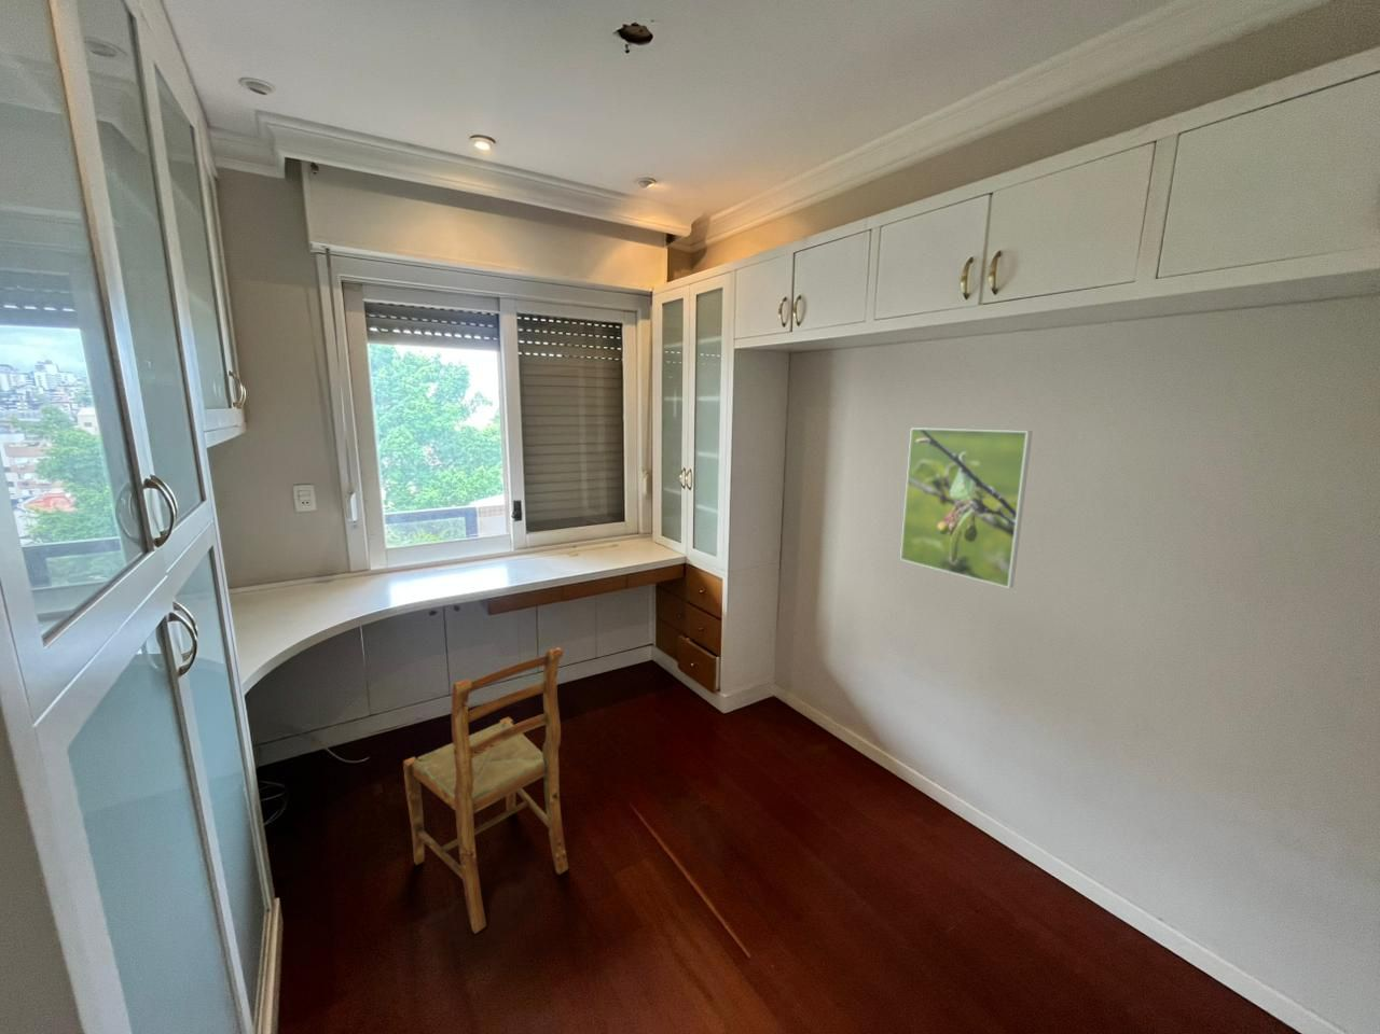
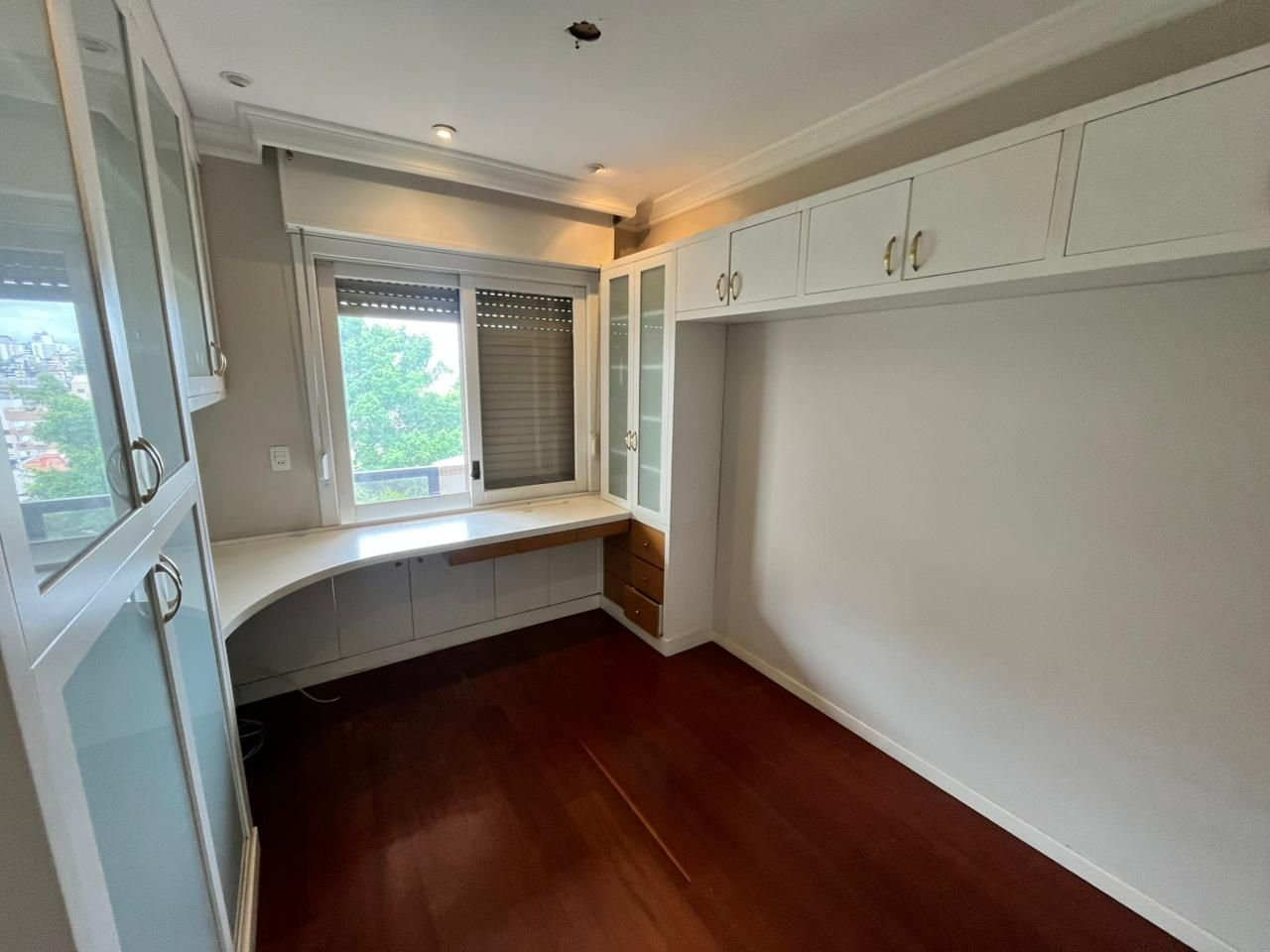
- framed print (958, 502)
- chair (487, 759)
